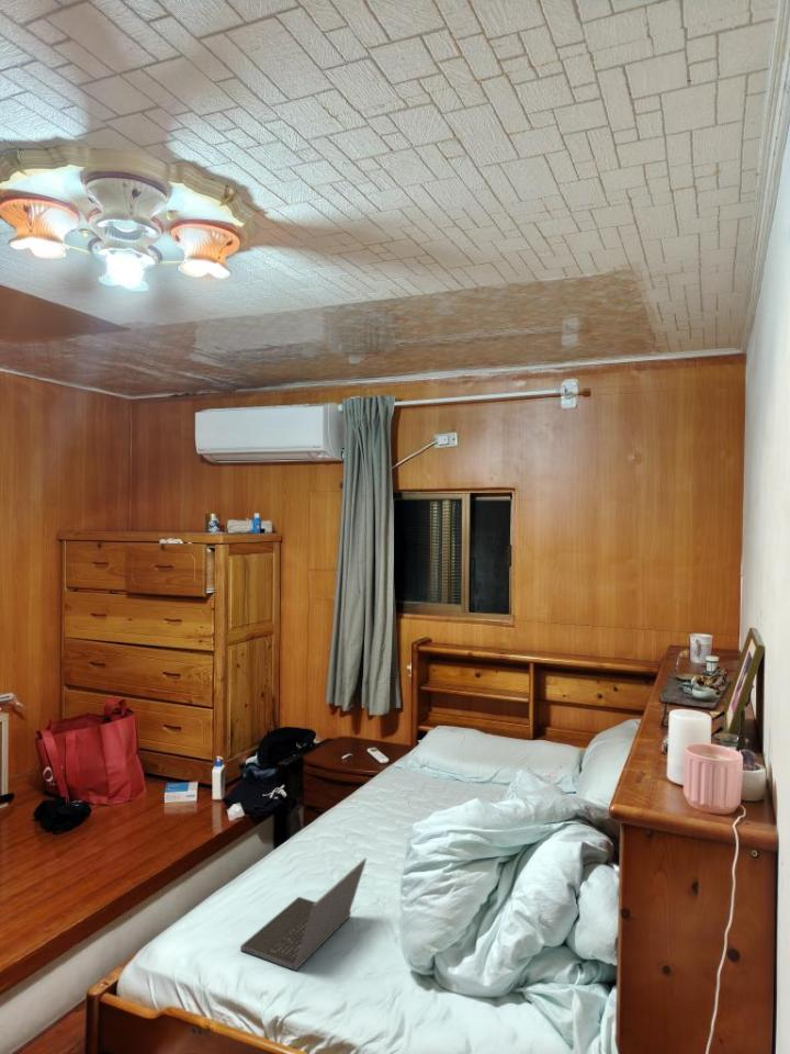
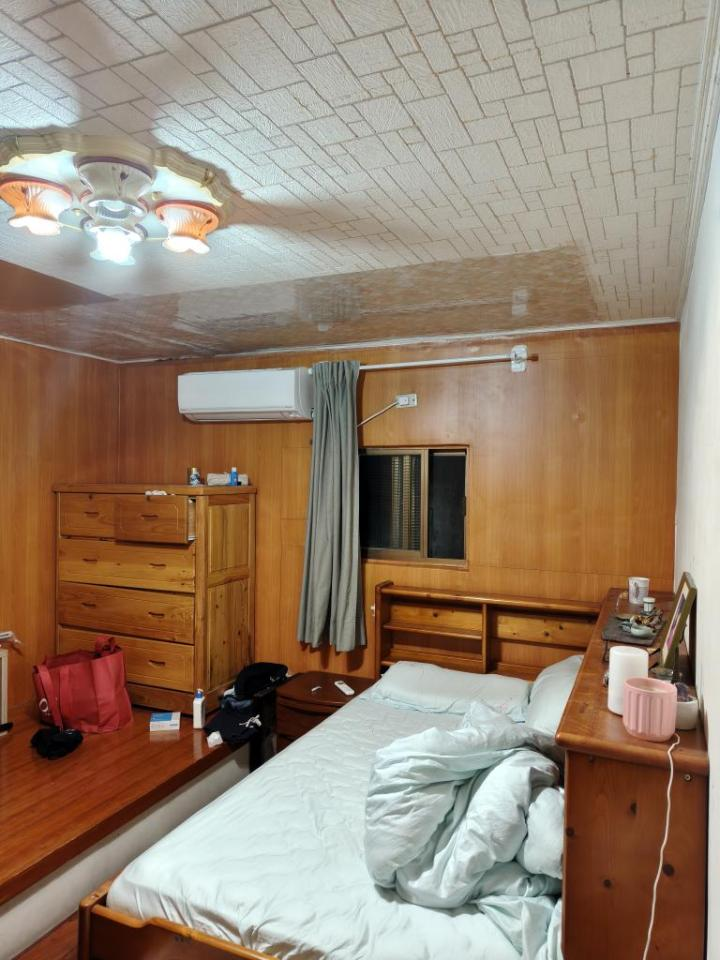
- laptop computer (305, 902)
